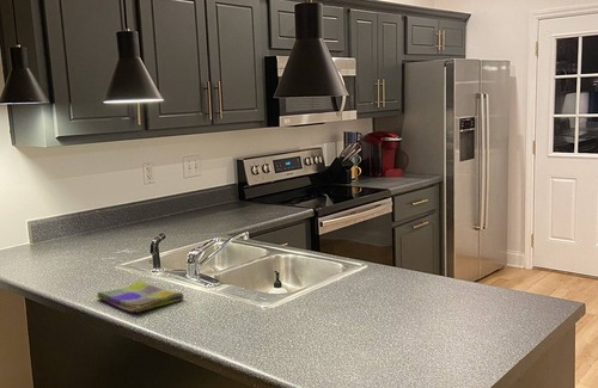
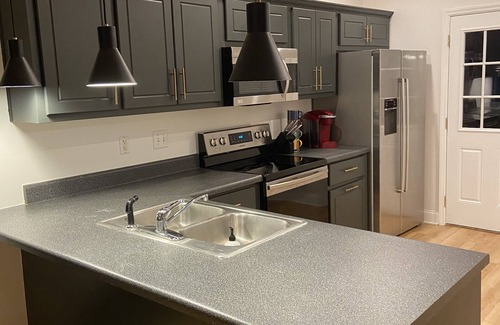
- dish towel (140, 295)
